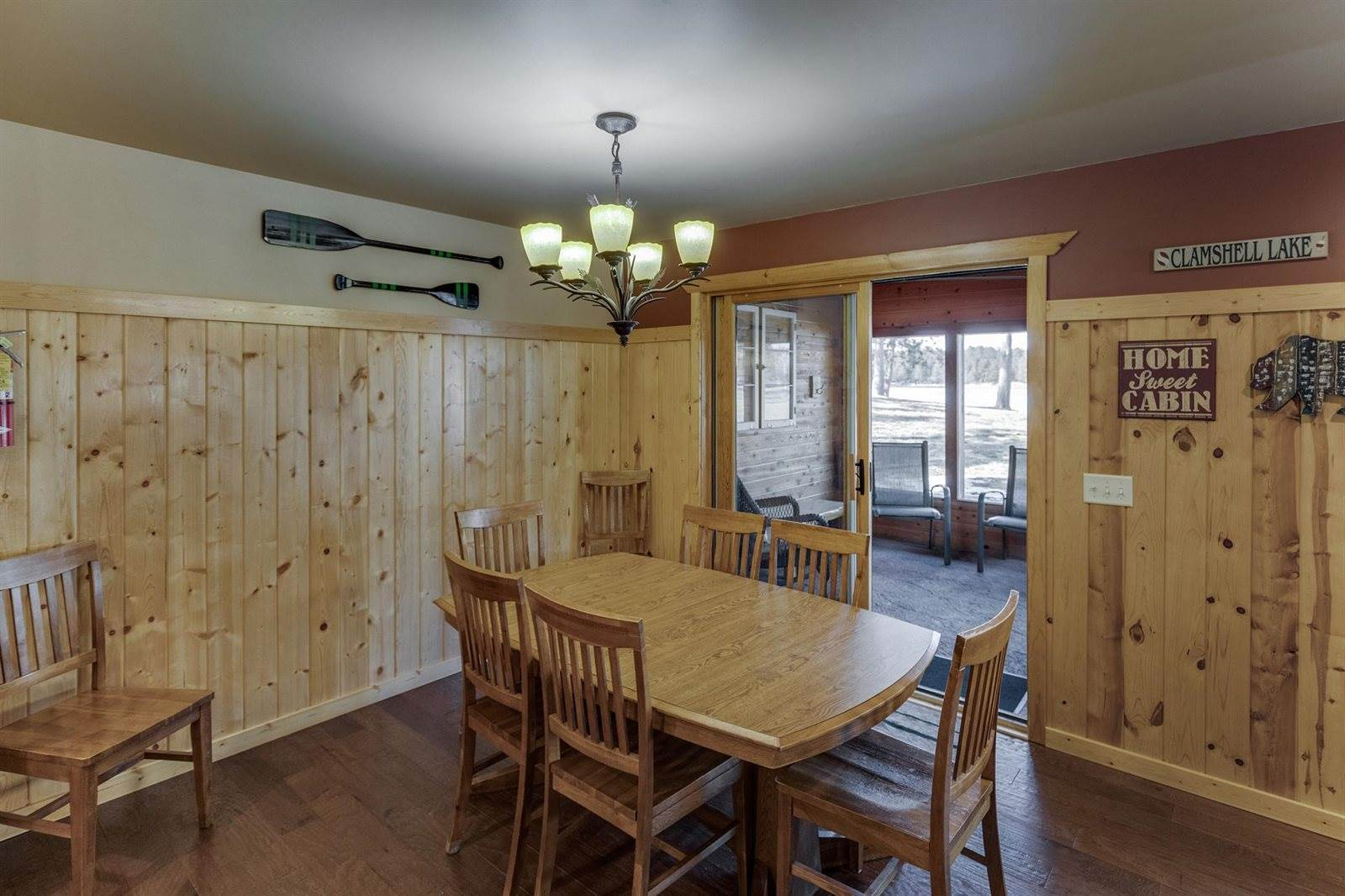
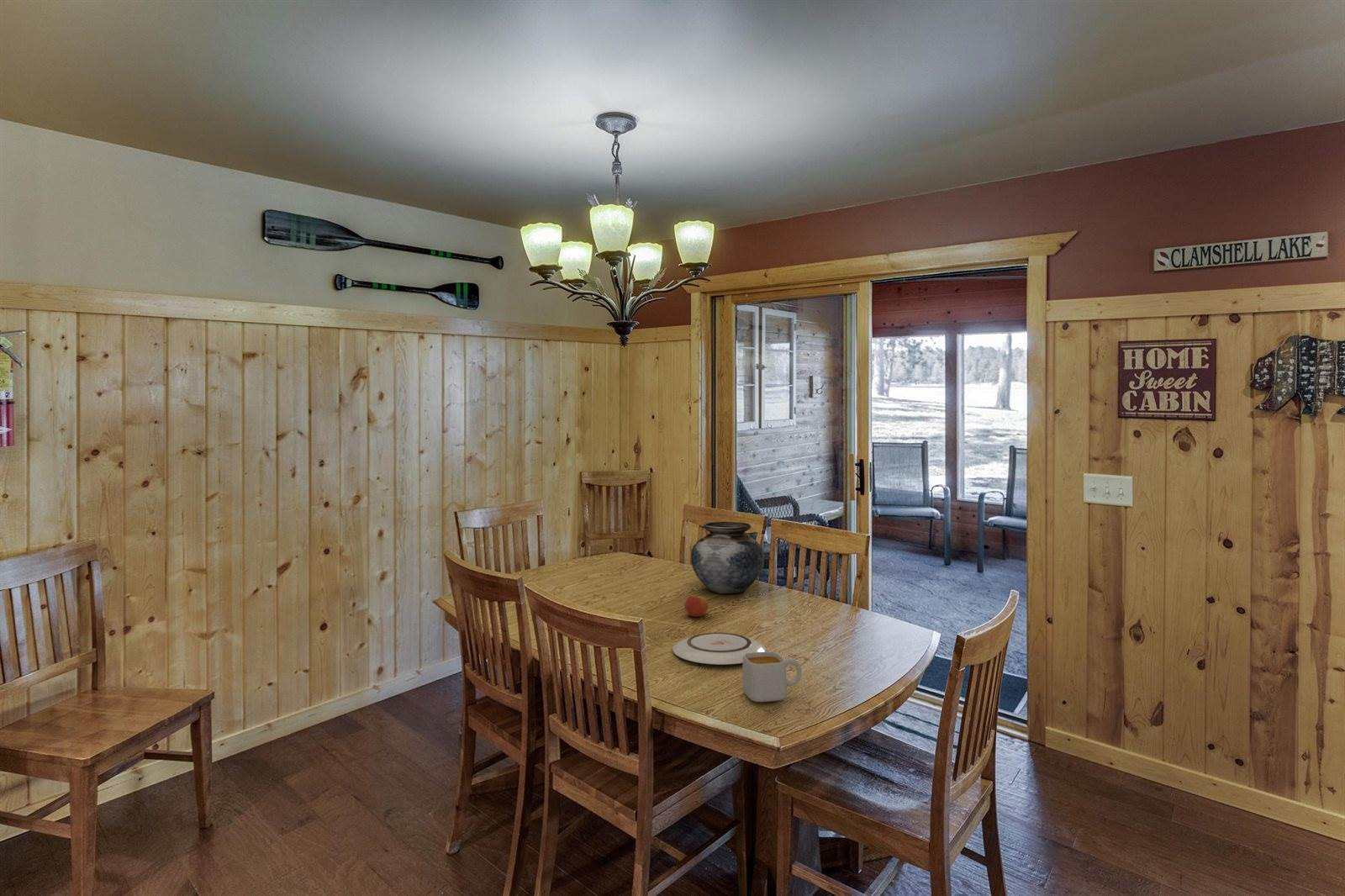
+ plate (719, 645)
+ vase (727, 556)
+ apple (696, 604)
+ mug (773, 676)
